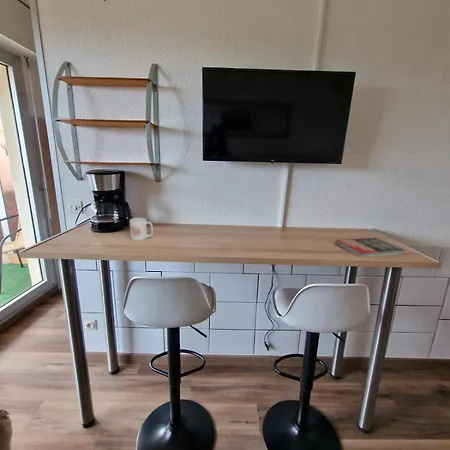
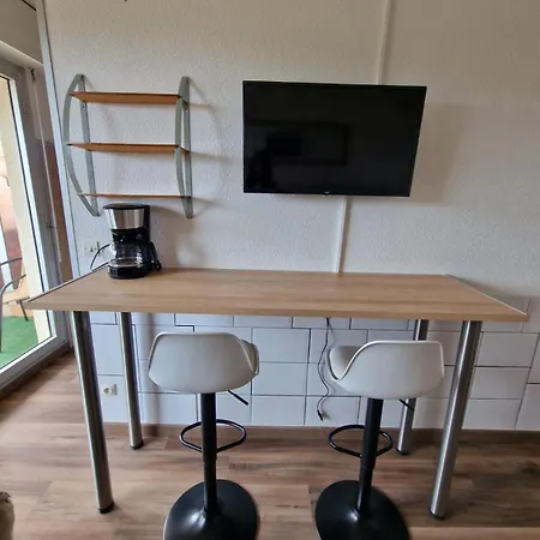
- book (369, 246)
- mug (141, 229)
